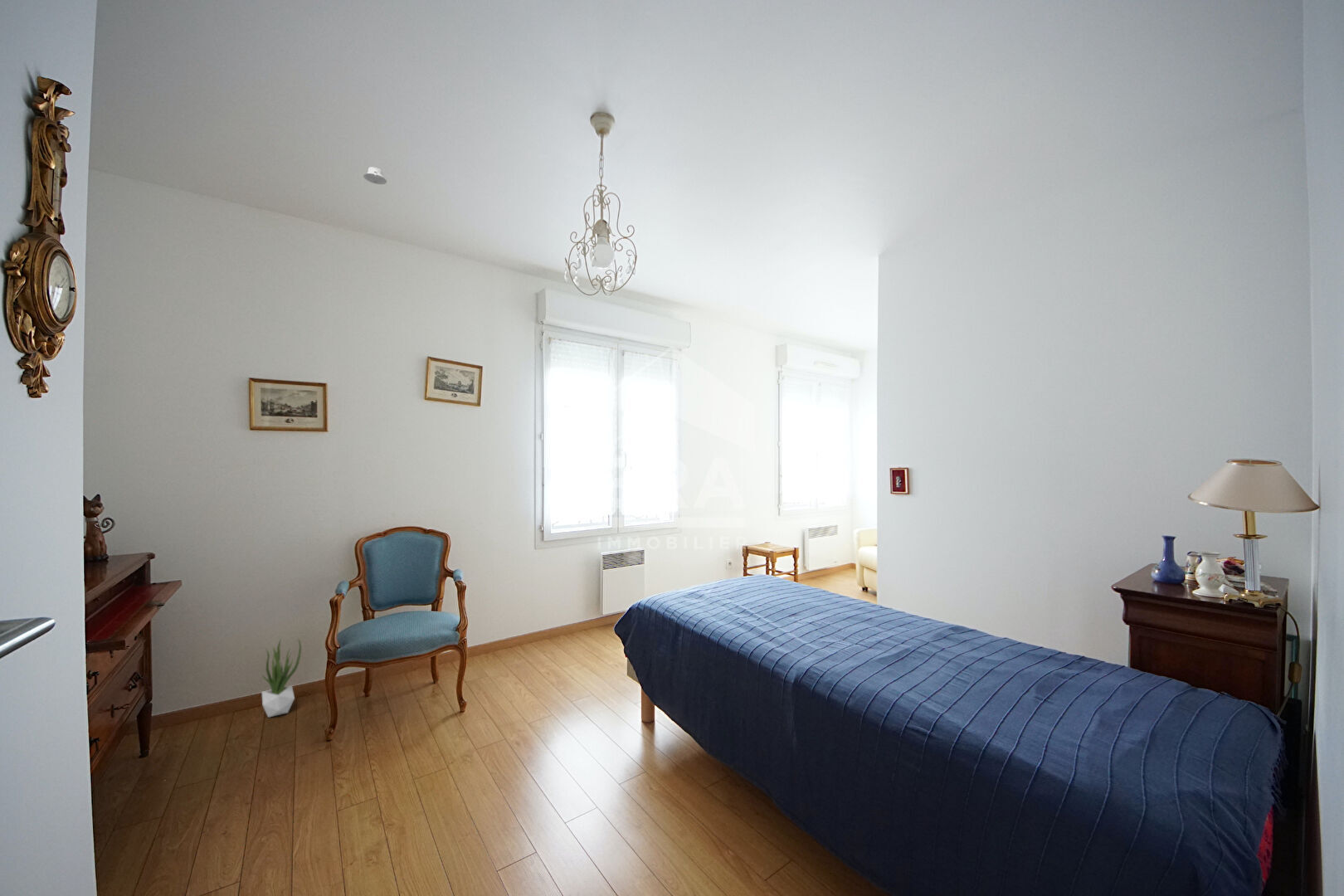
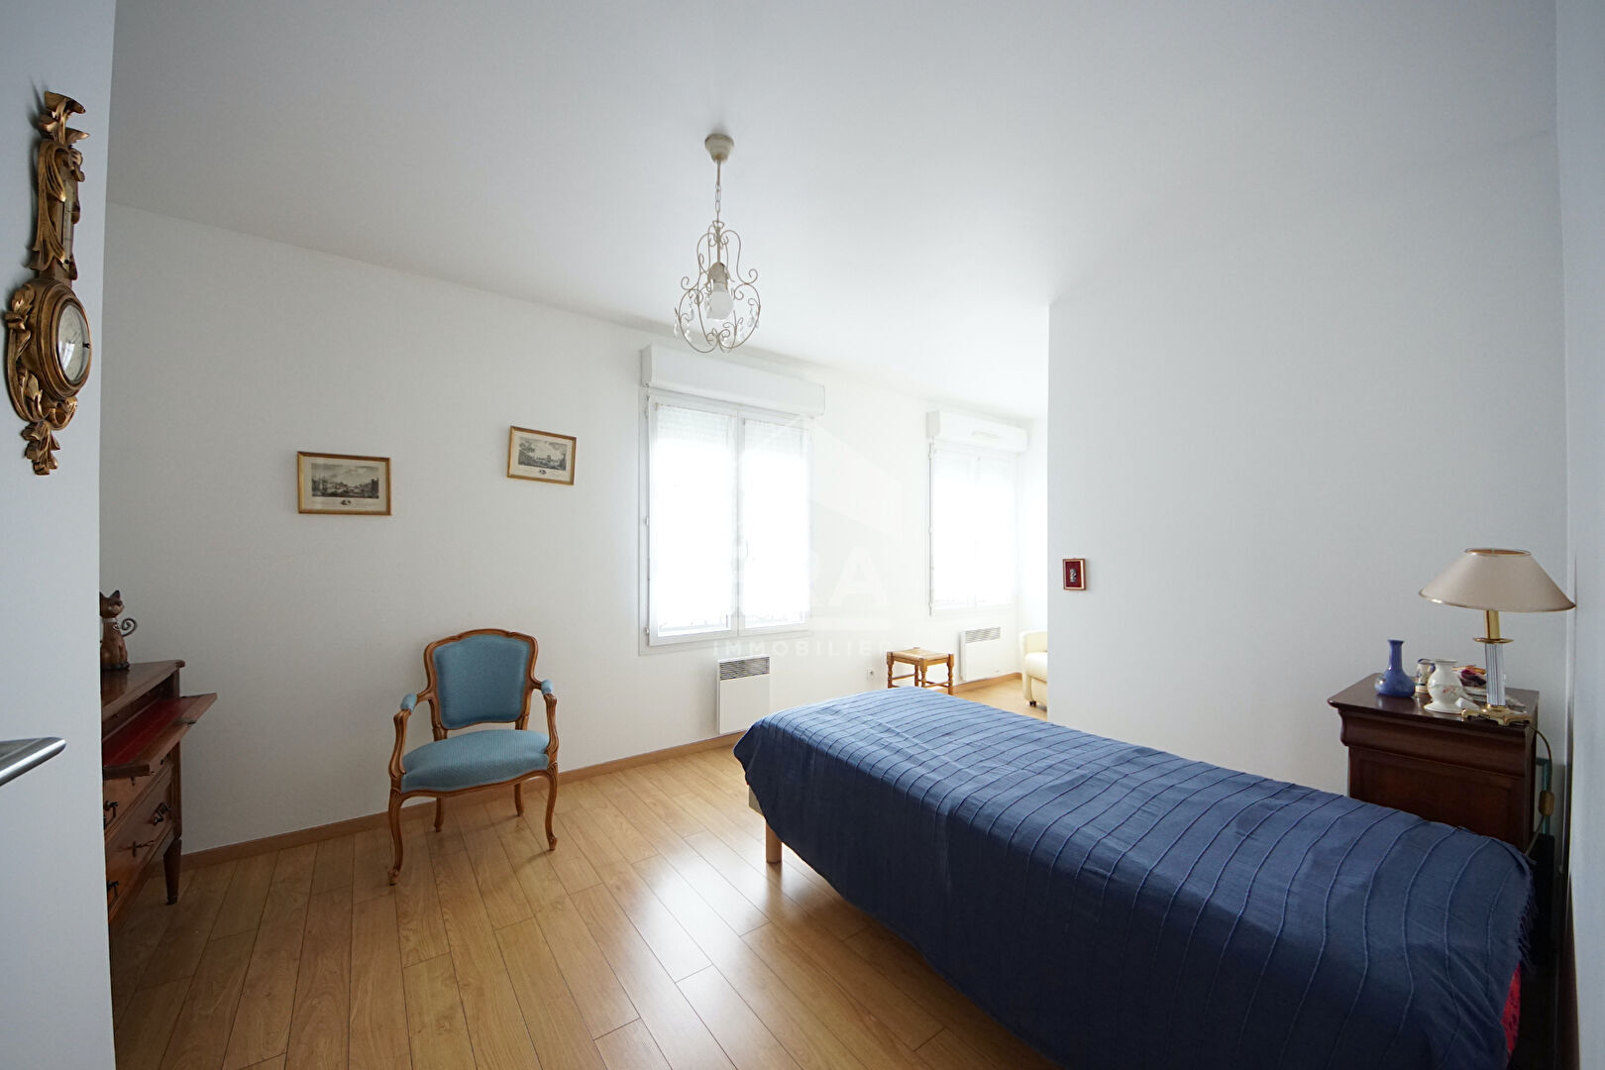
- potted plant (281, 676)
- recessed light (375, 175)
